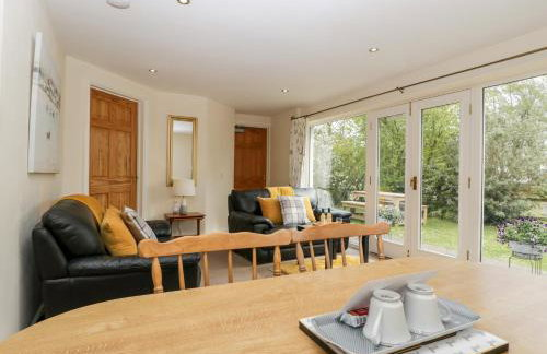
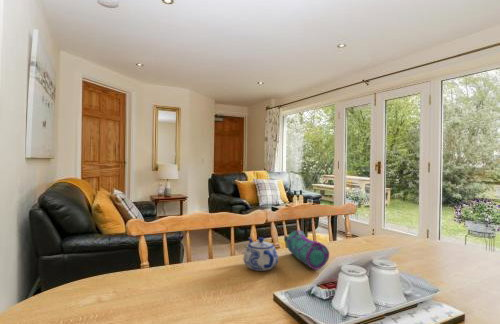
+ pencil case (305, 247)
+ teapot (259, 251)
